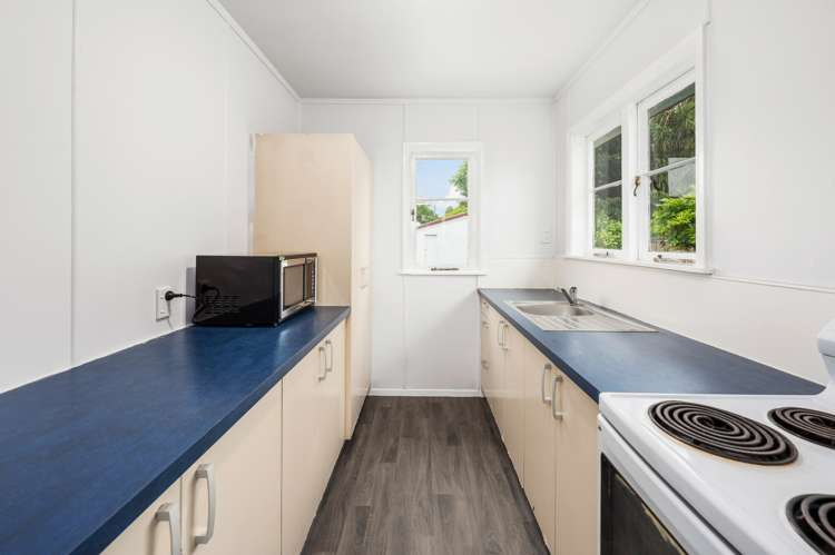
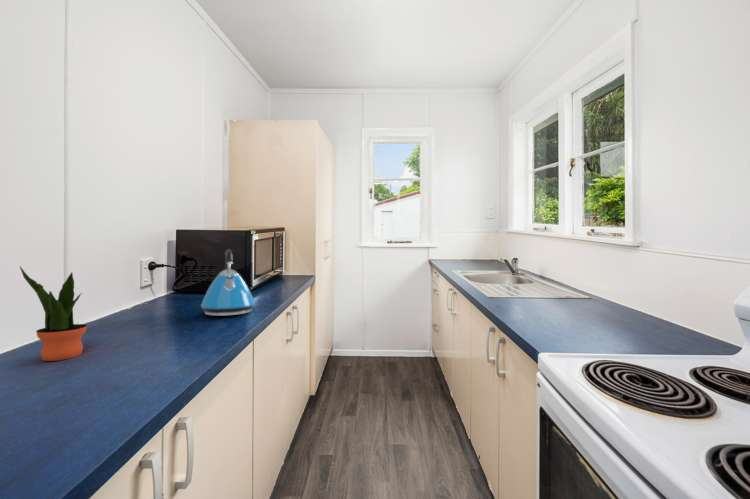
+ kettle (228, 280)
+ potted plant (51, 311)
